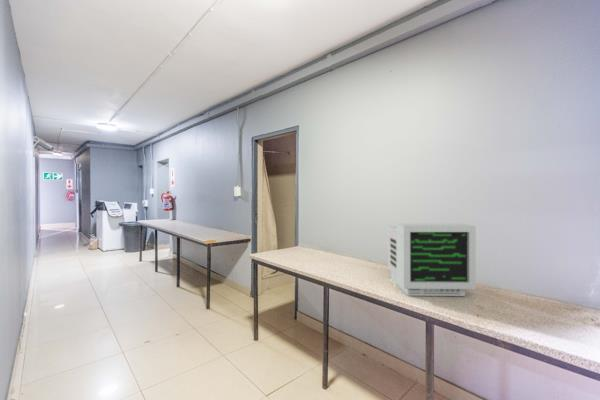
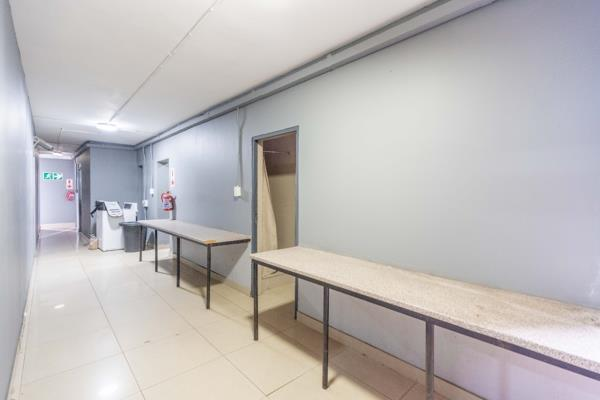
- computer monitor (425, 254)
